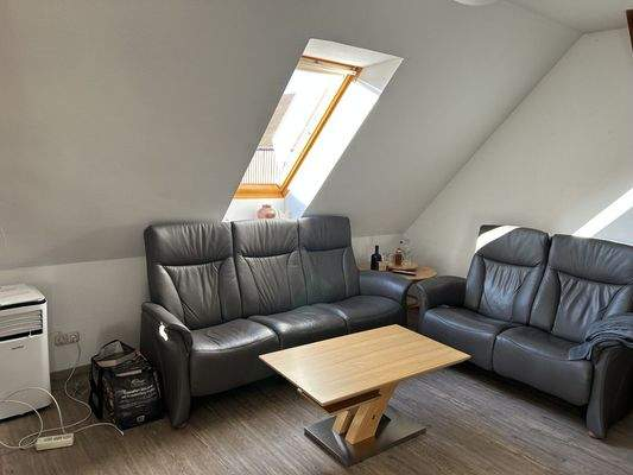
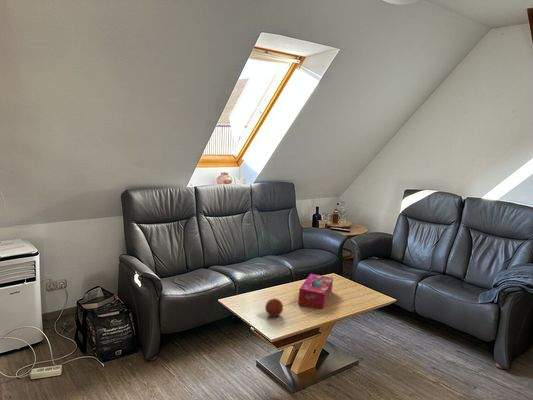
+ fruit (274, 306)
+ tissue box (316, 290)
